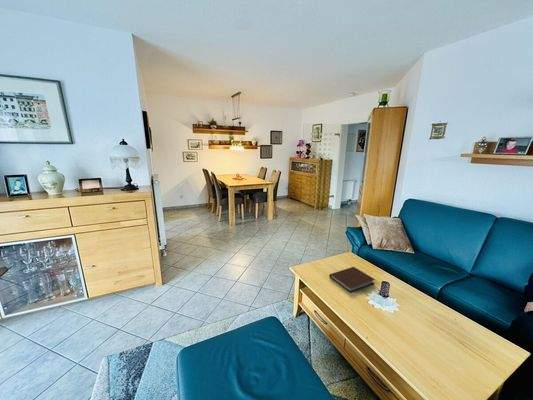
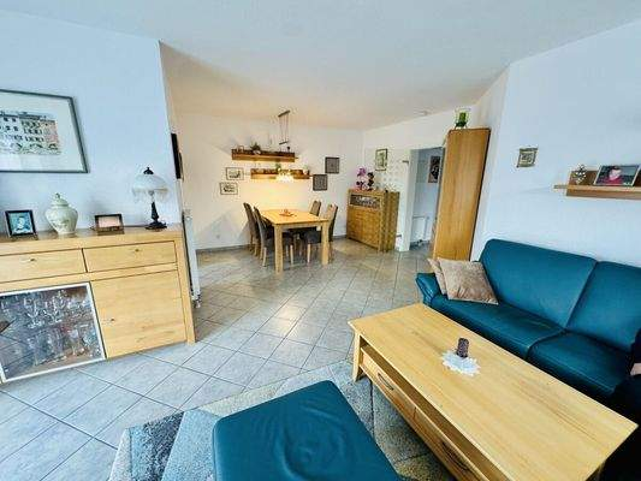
- notebook (351, 278)
